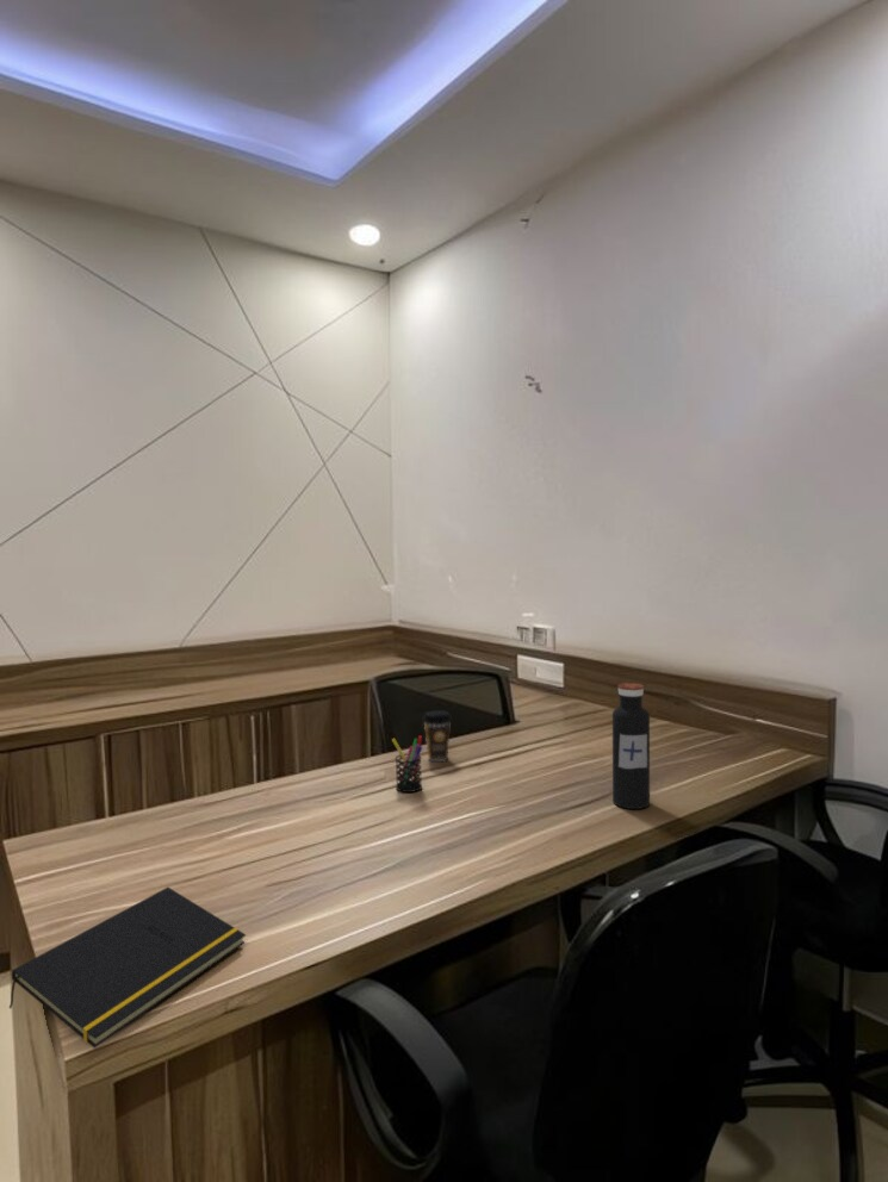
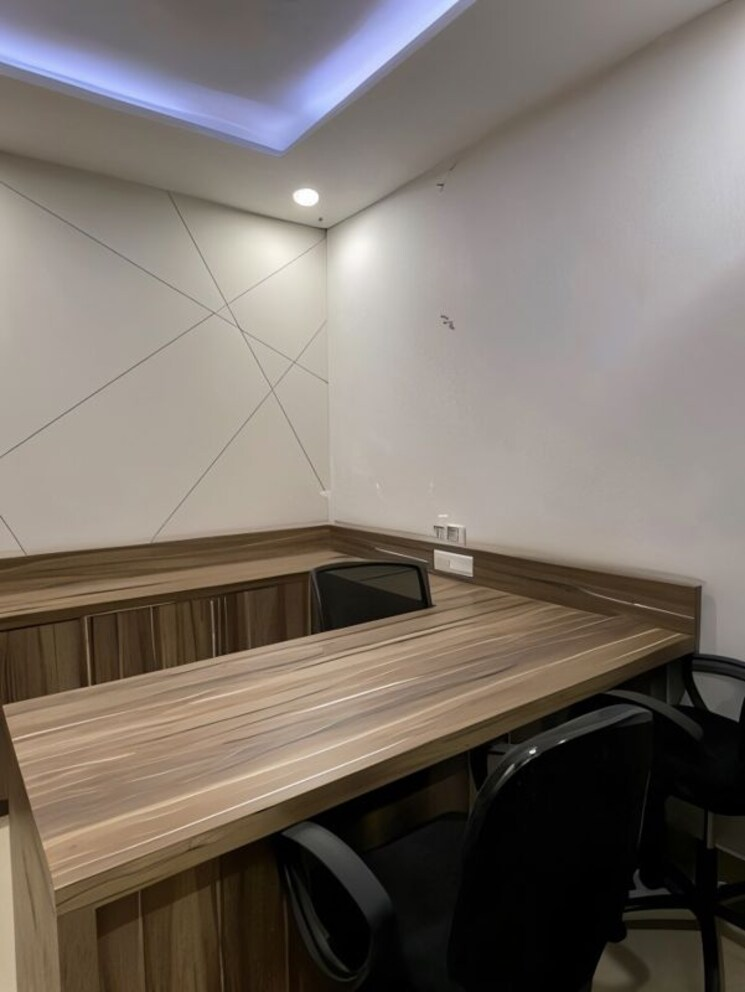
- pen holder (410, 760)
- coffee cup (437, 735)
- water bottle (631, 744)
- notepad (136, 954)
